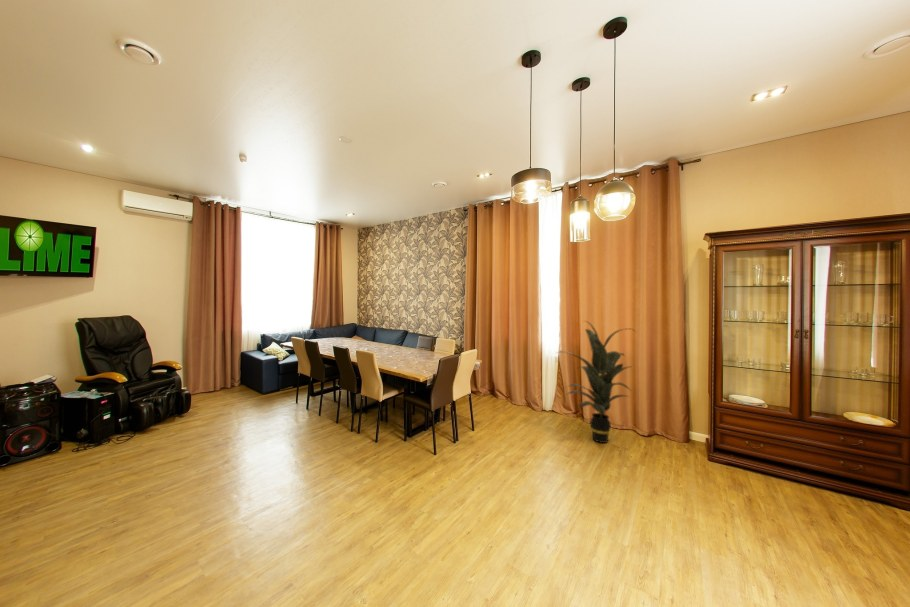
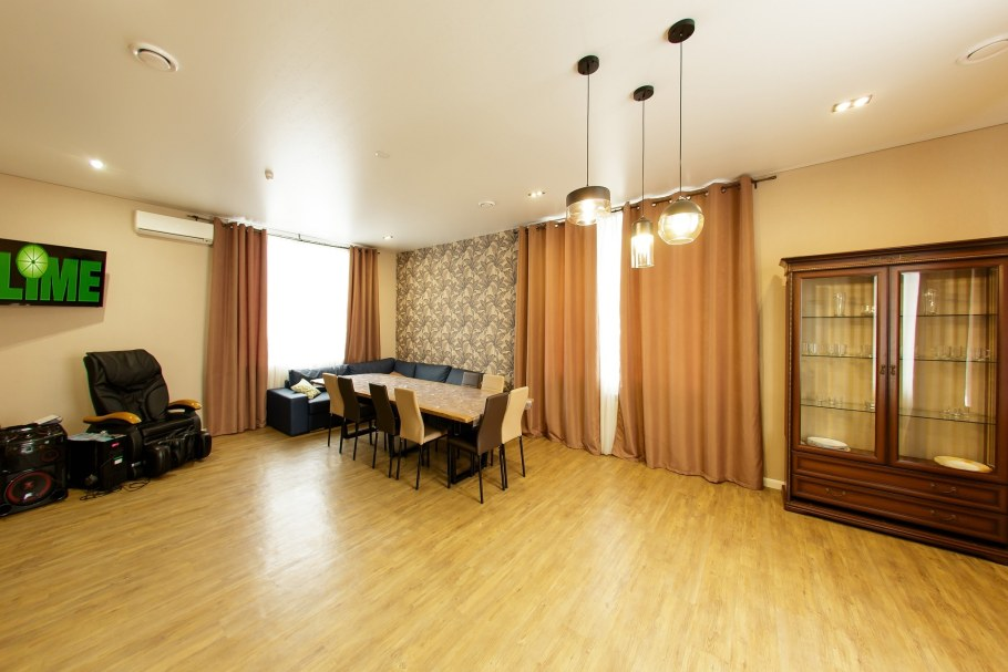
- indoor plant (596, 379)
